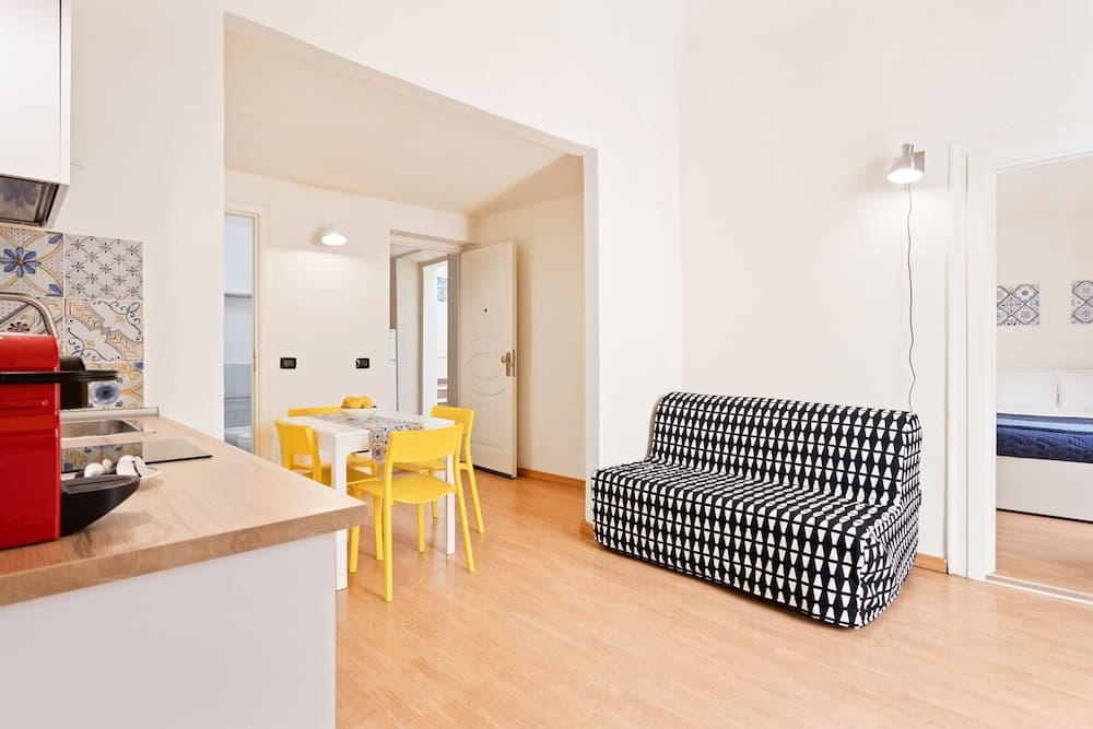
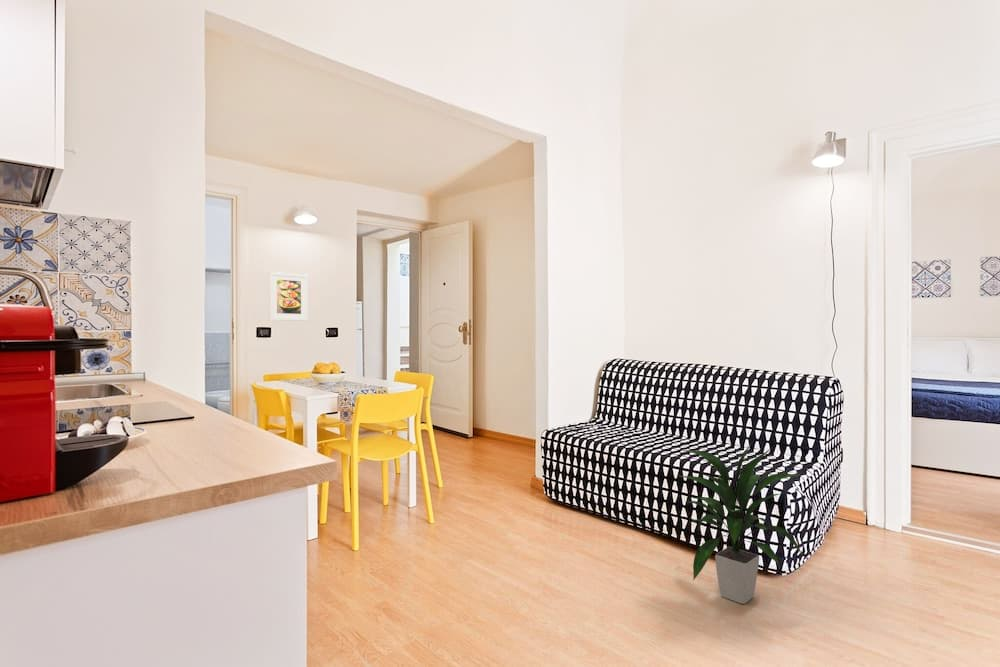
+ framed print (288, 297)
+ indoor plant (731, 518)
